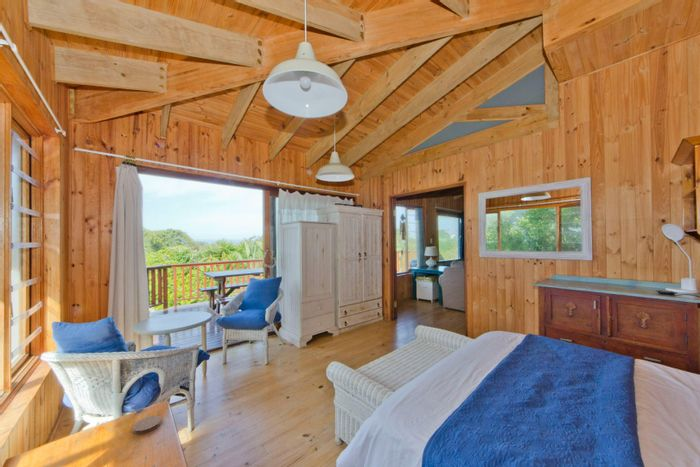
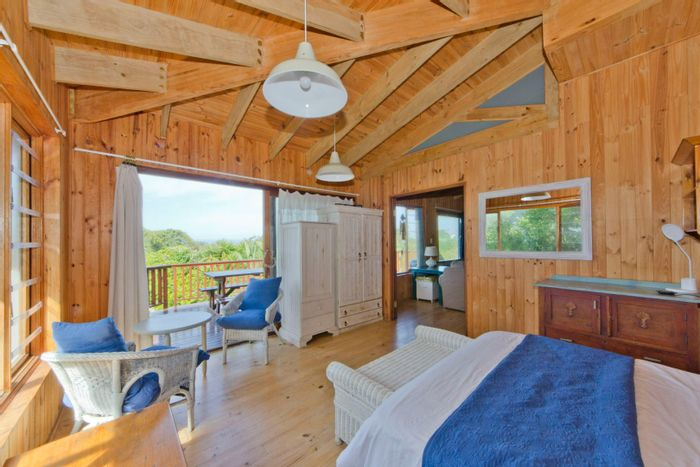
- coaster (147, 424)
